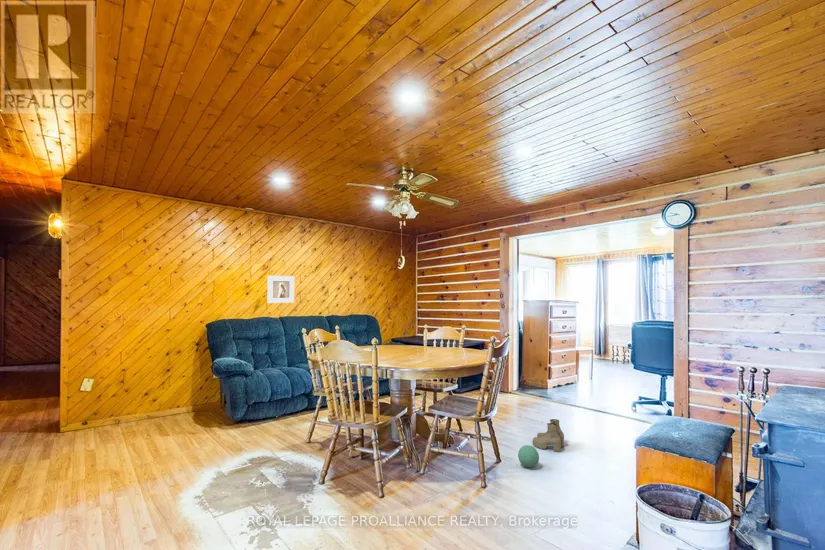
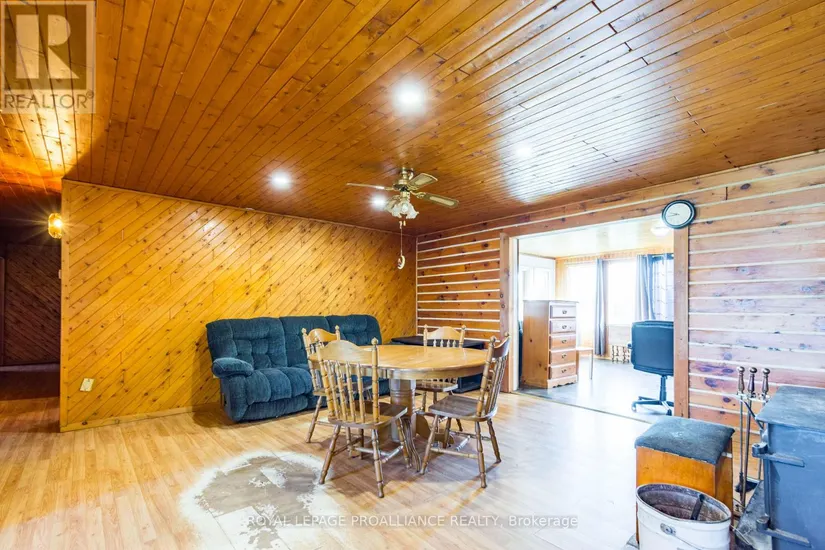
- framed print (281, 289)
- decorative ball (528, 456)
- boots (548, 433)
